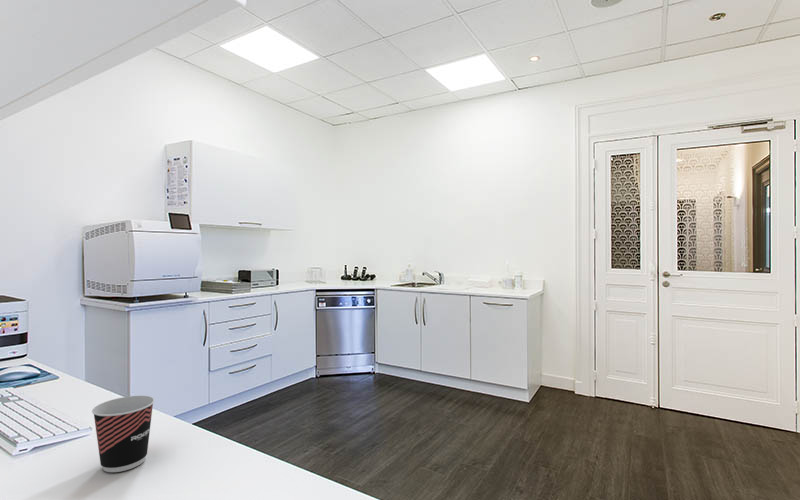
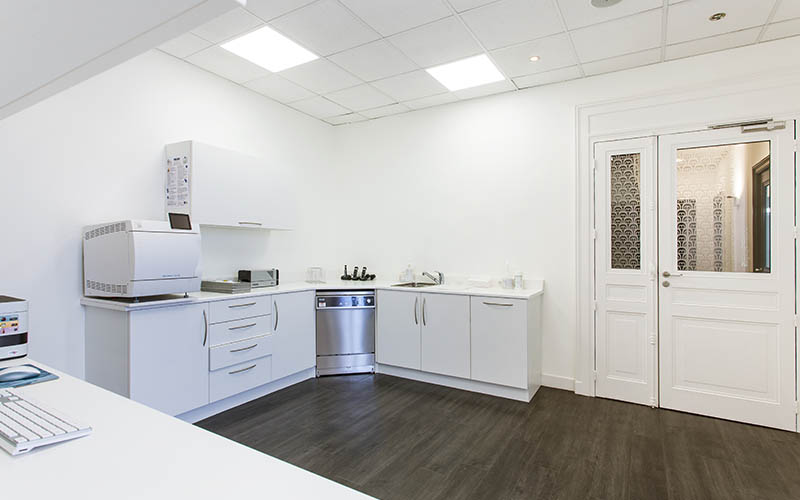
- cup (124, 433)
